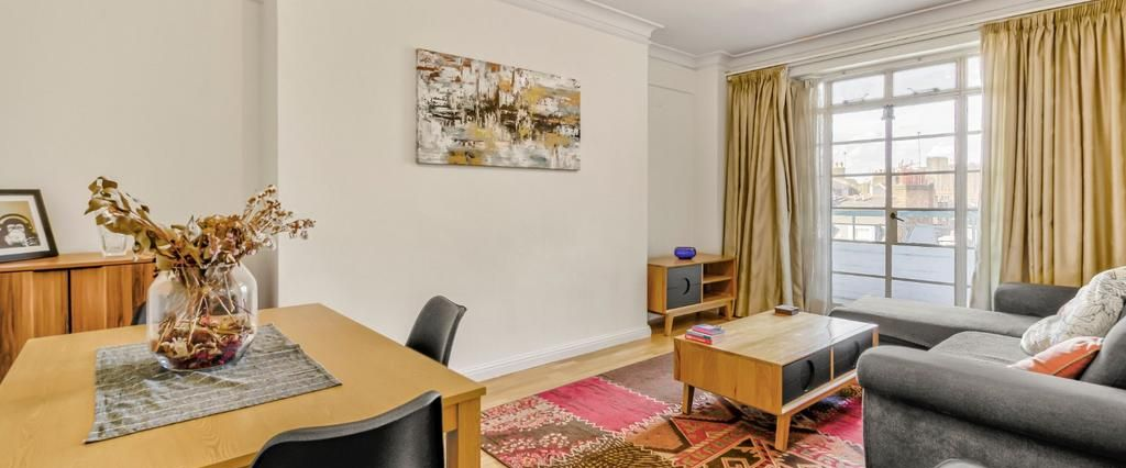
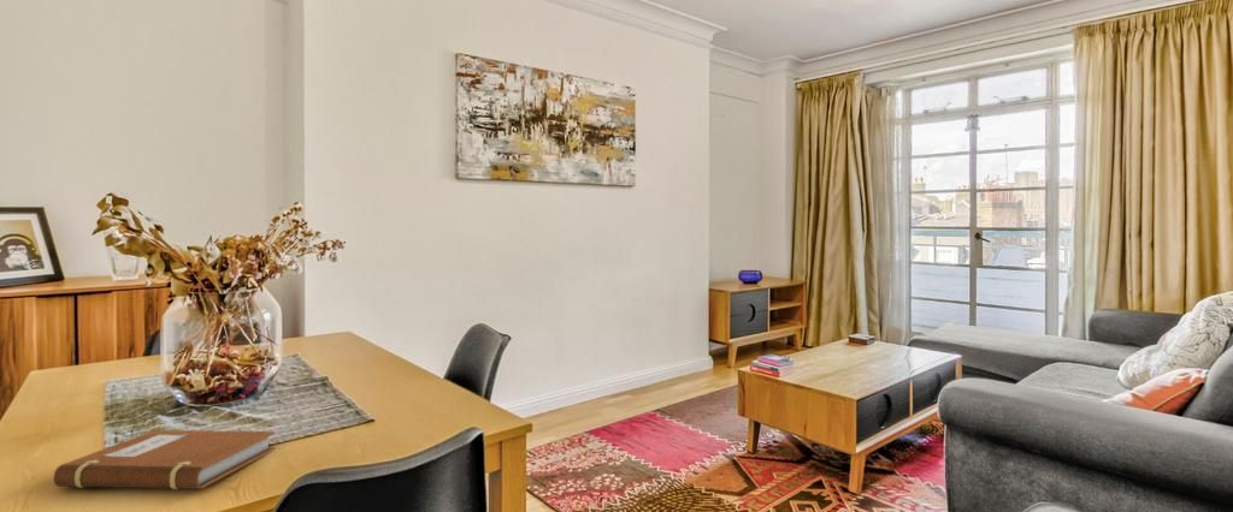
+ notebook (170, 457)
